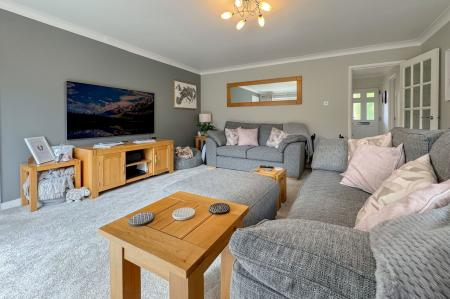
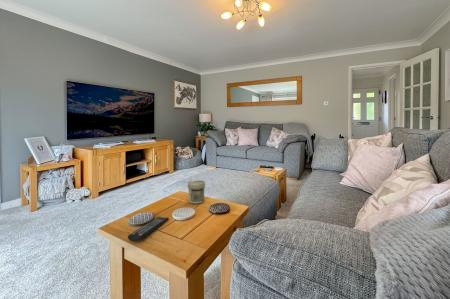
+ remote control (150, 227)
+ jar (196, 191)
